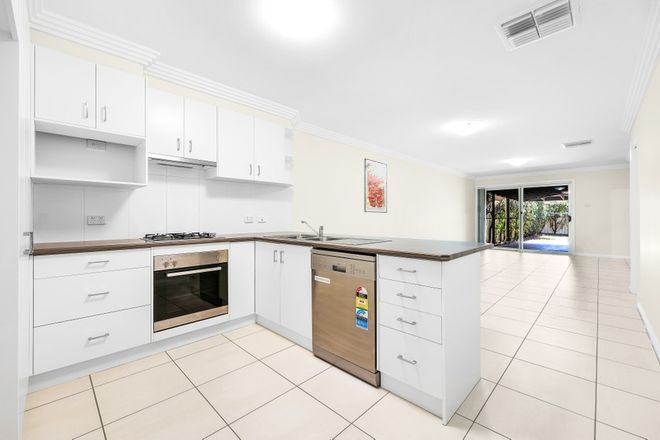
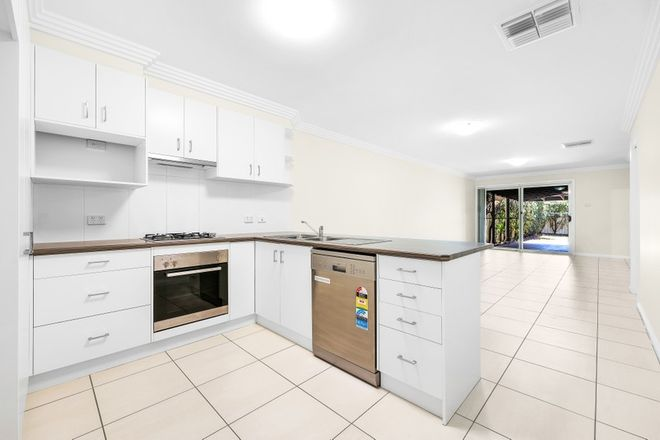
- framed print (376, 187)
